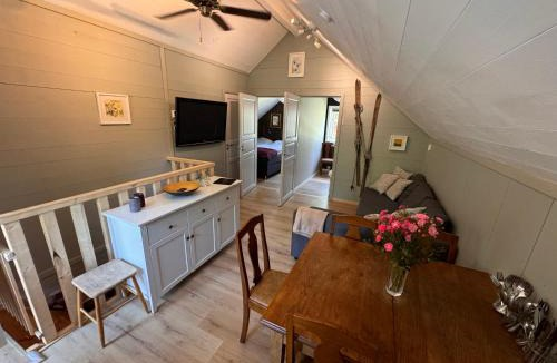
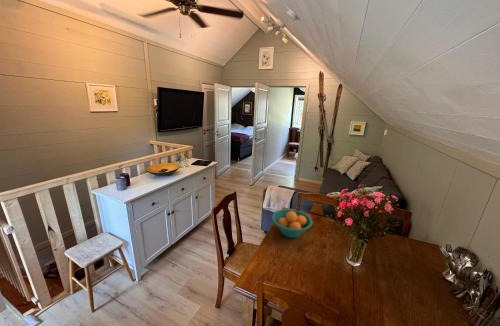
+ fruit bowl (291, 222)
